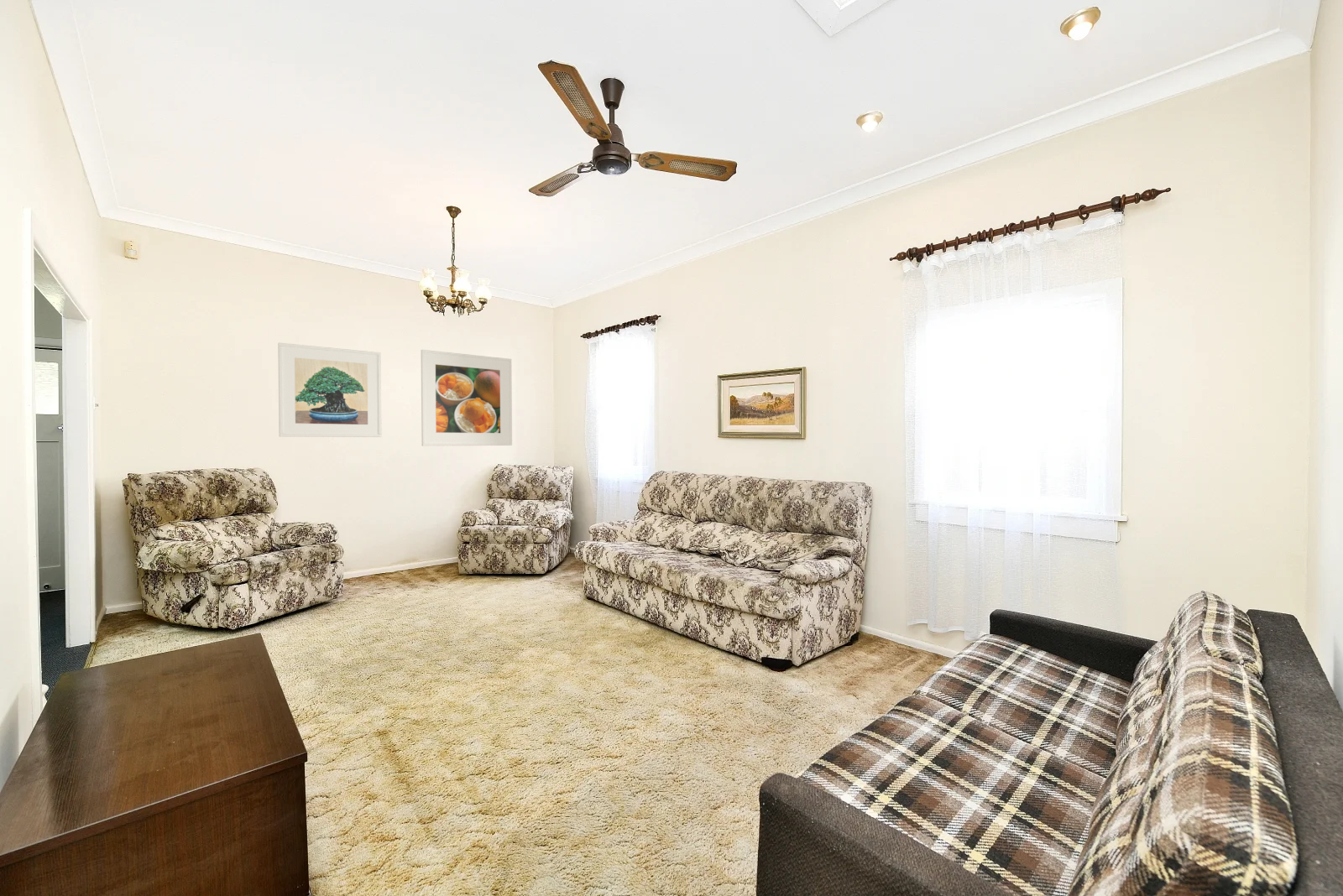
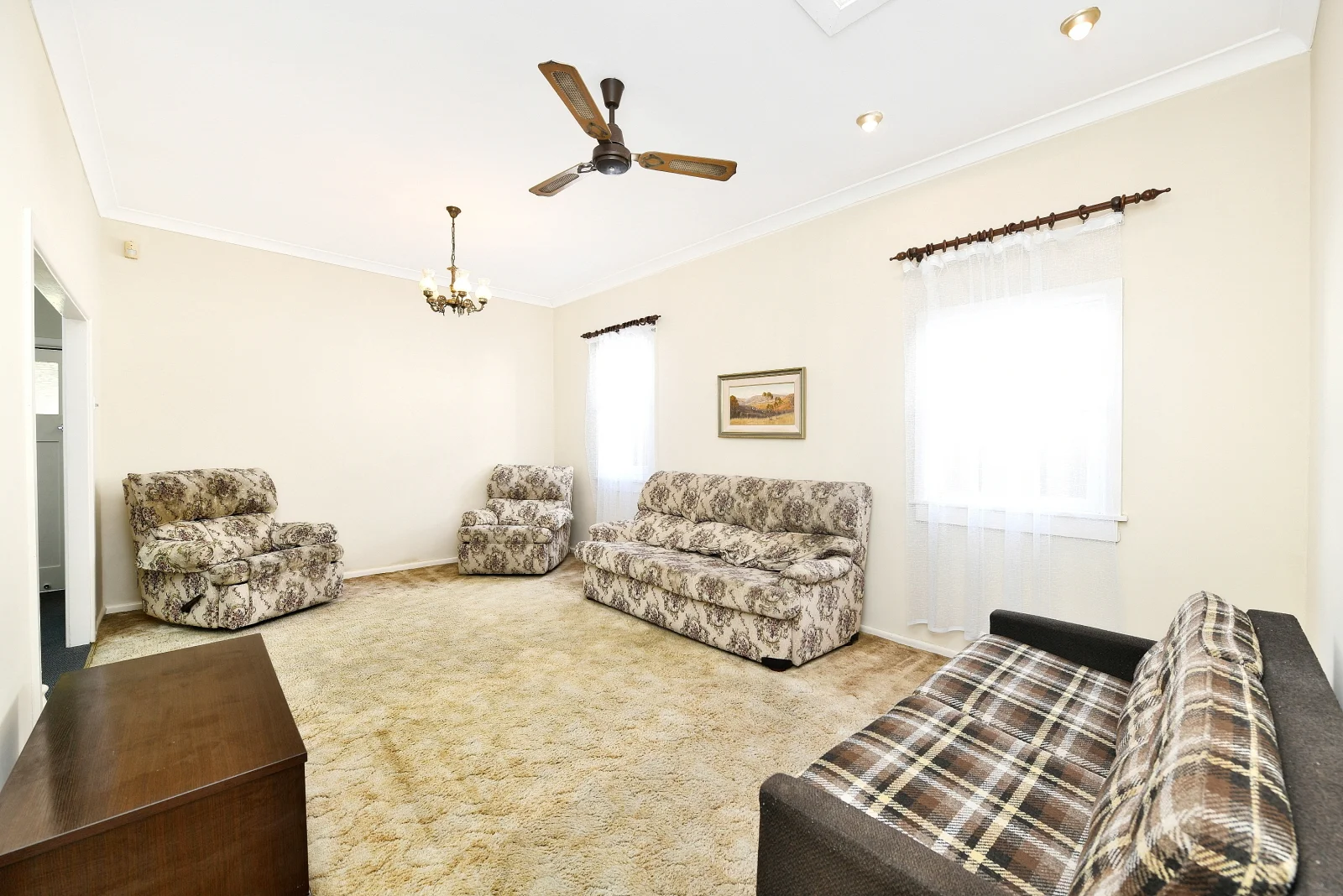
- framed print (332, 392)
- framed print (468, 399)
